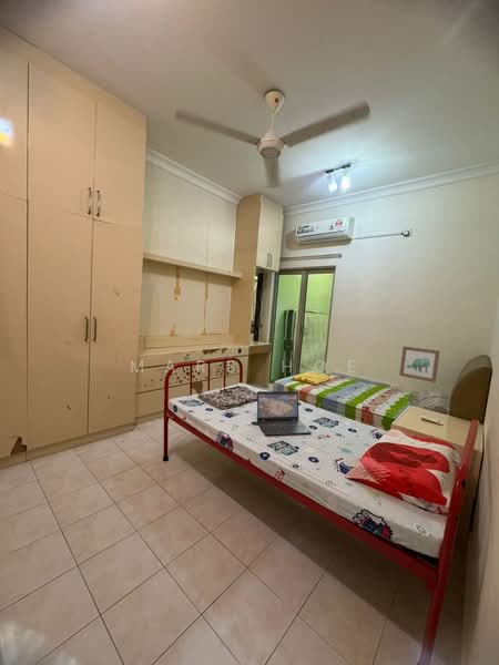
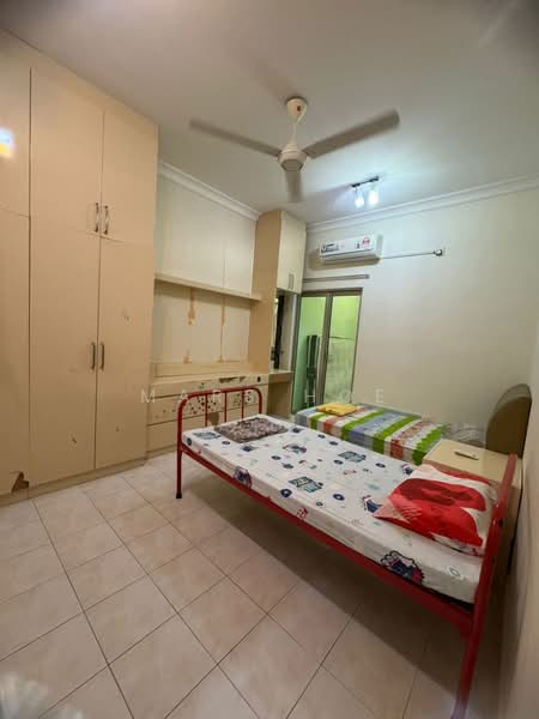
- laptop (283, 411)
- wall art (418, 364)
